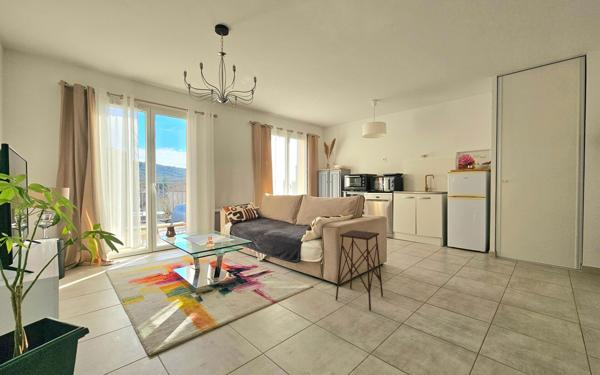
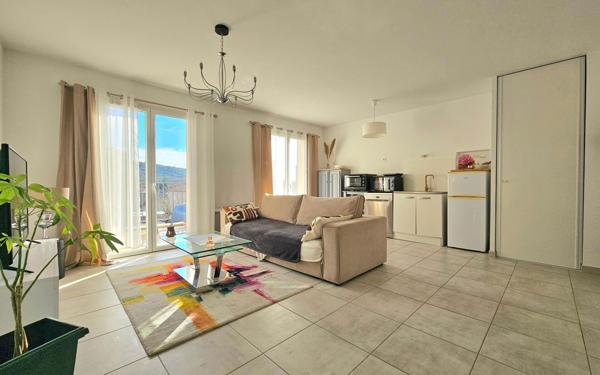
- side table (359, 265)
